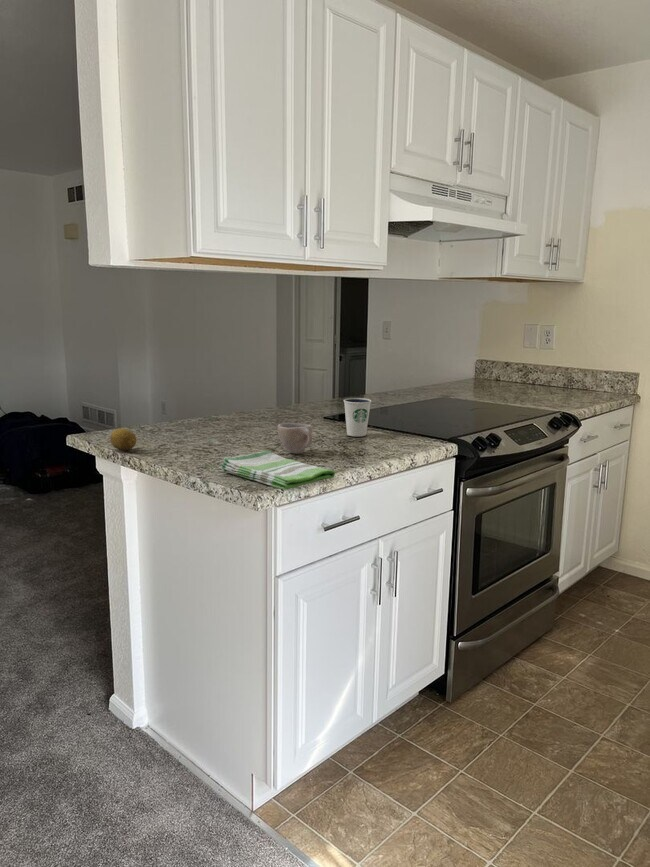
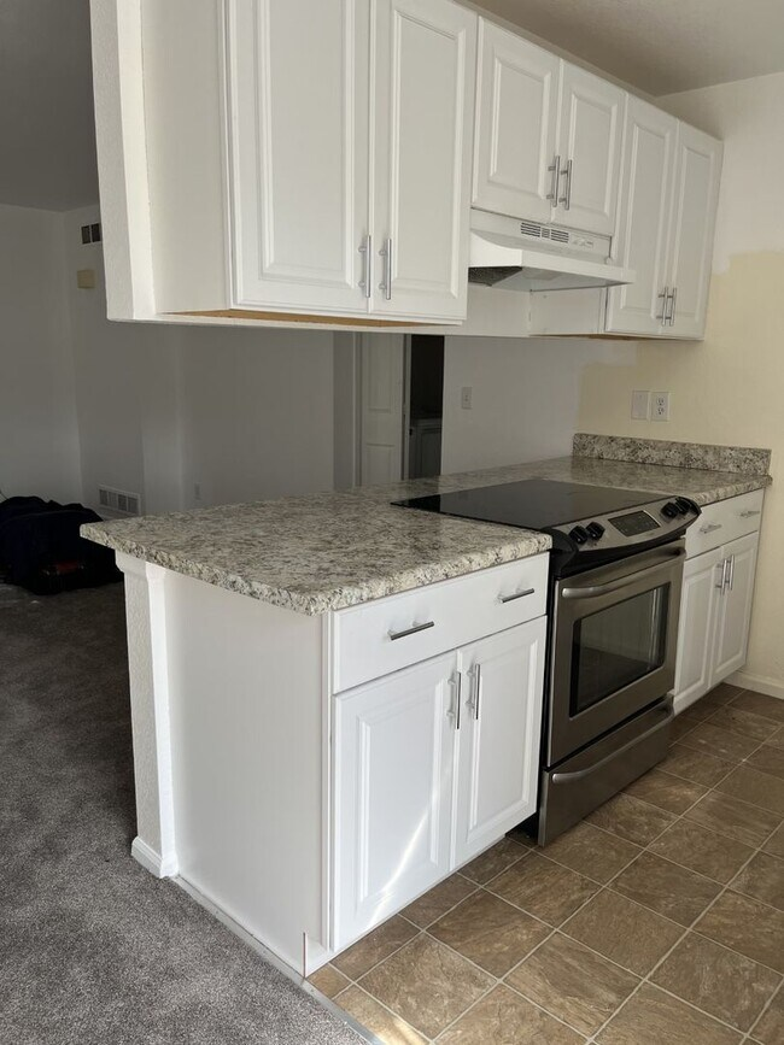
- fruit (123, 439)
- dixie cup (356, 417)
- cup (298, 439)
- dish towel (277, 467)
